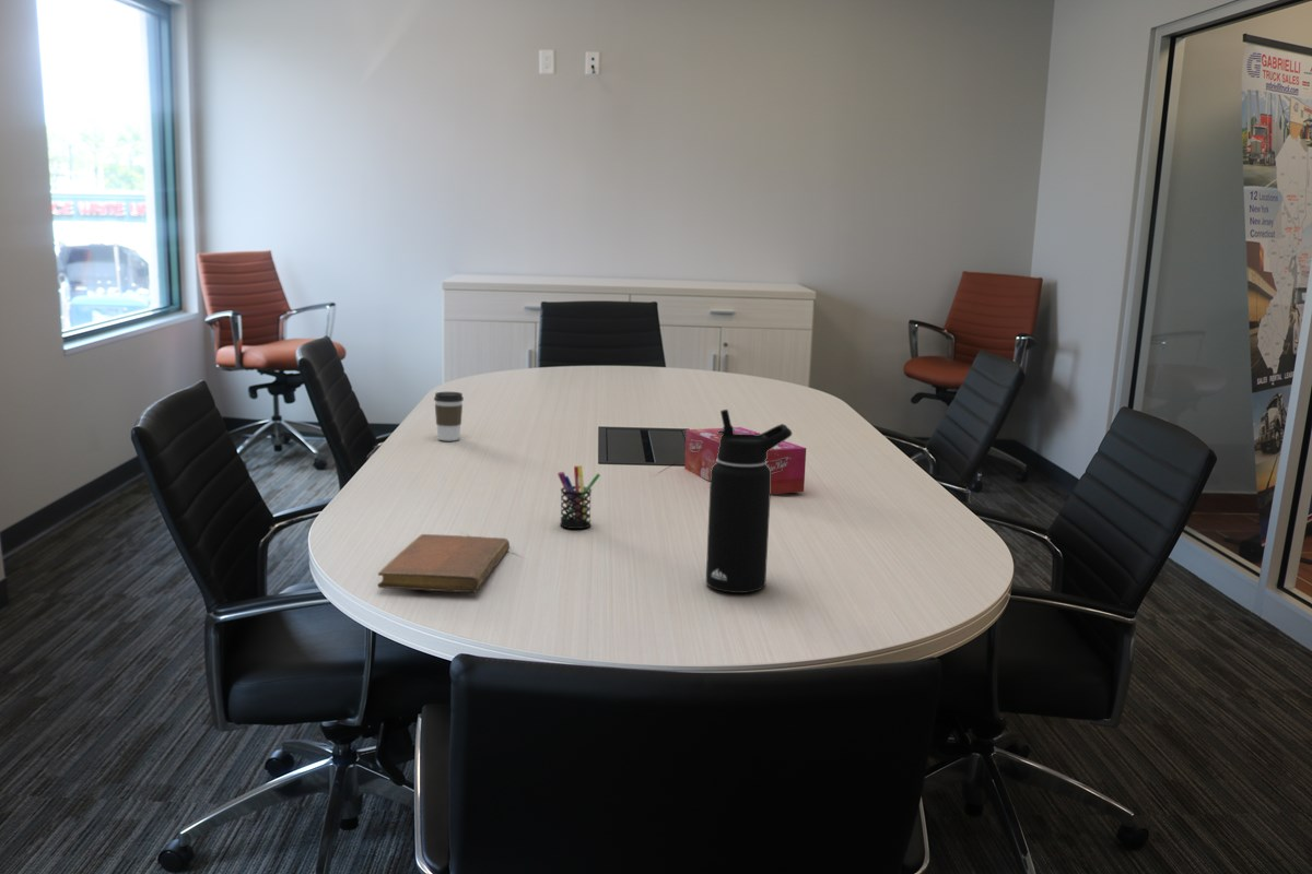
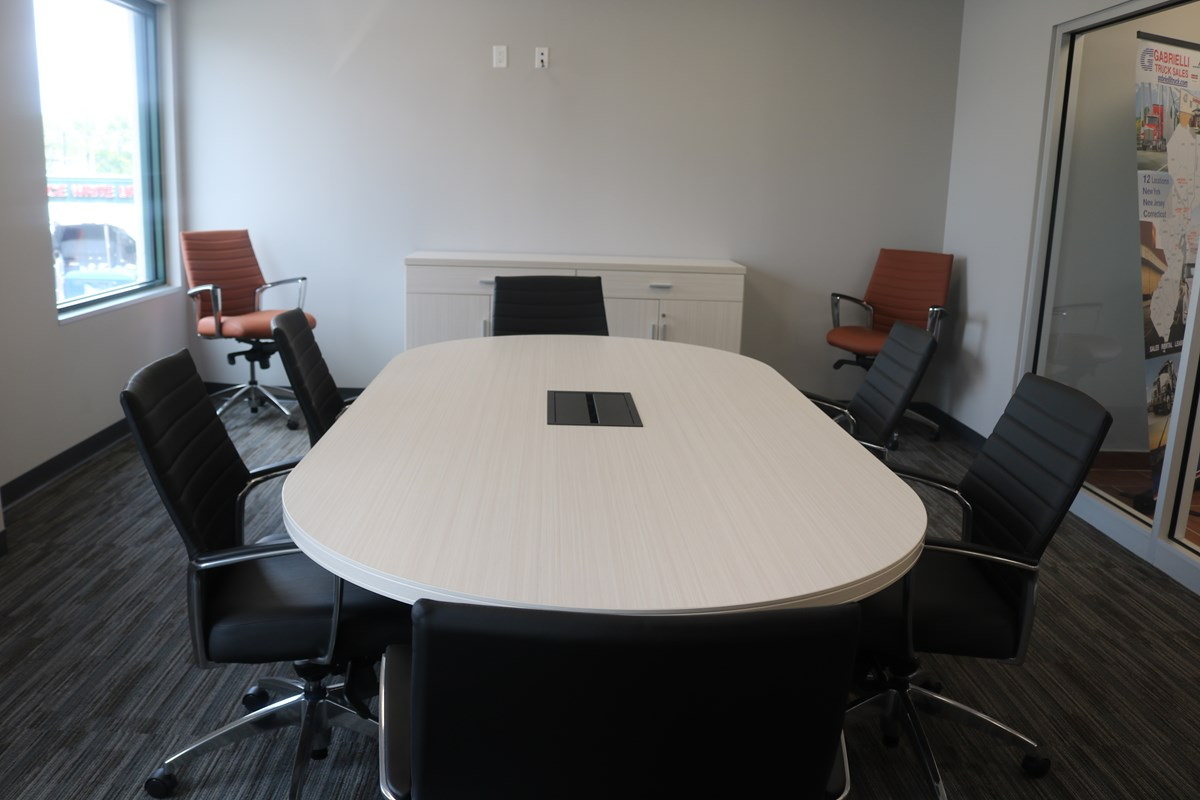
- pen holder (579, 494)
- notebook (447, 560)
- water bottle (748, 498)
- tissue box (765, 460)
- coffee cup (448, 416)
